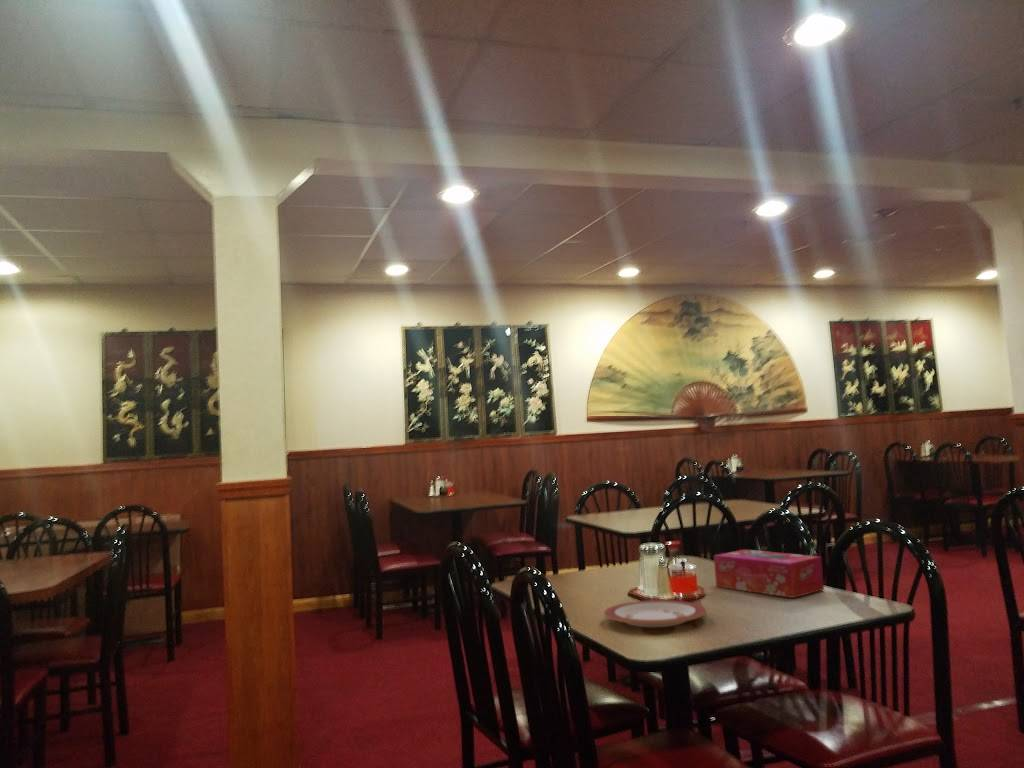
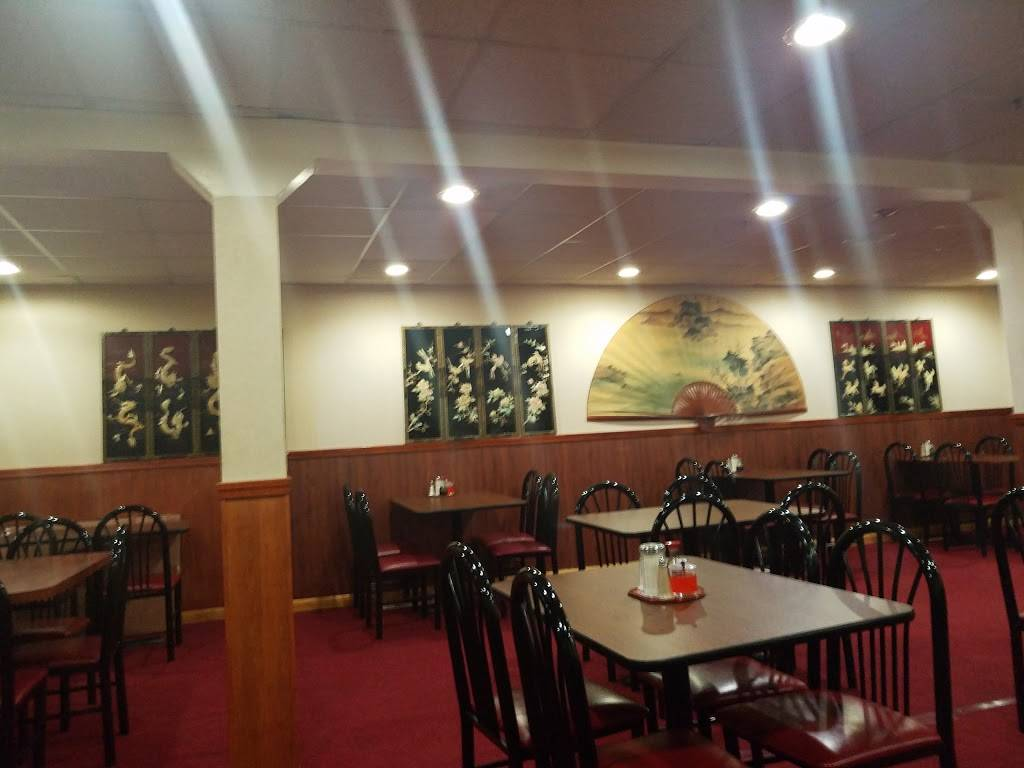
- plate (655, 615)
- tissue box (767, 572)
